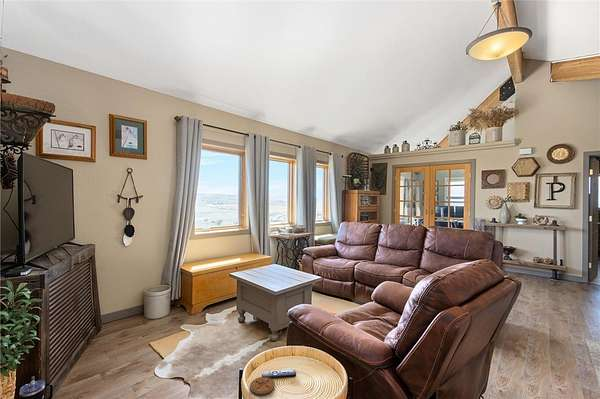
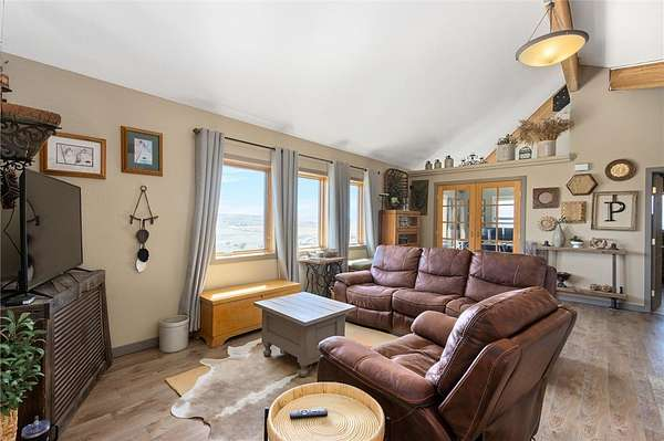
- coaster (262, 385)
